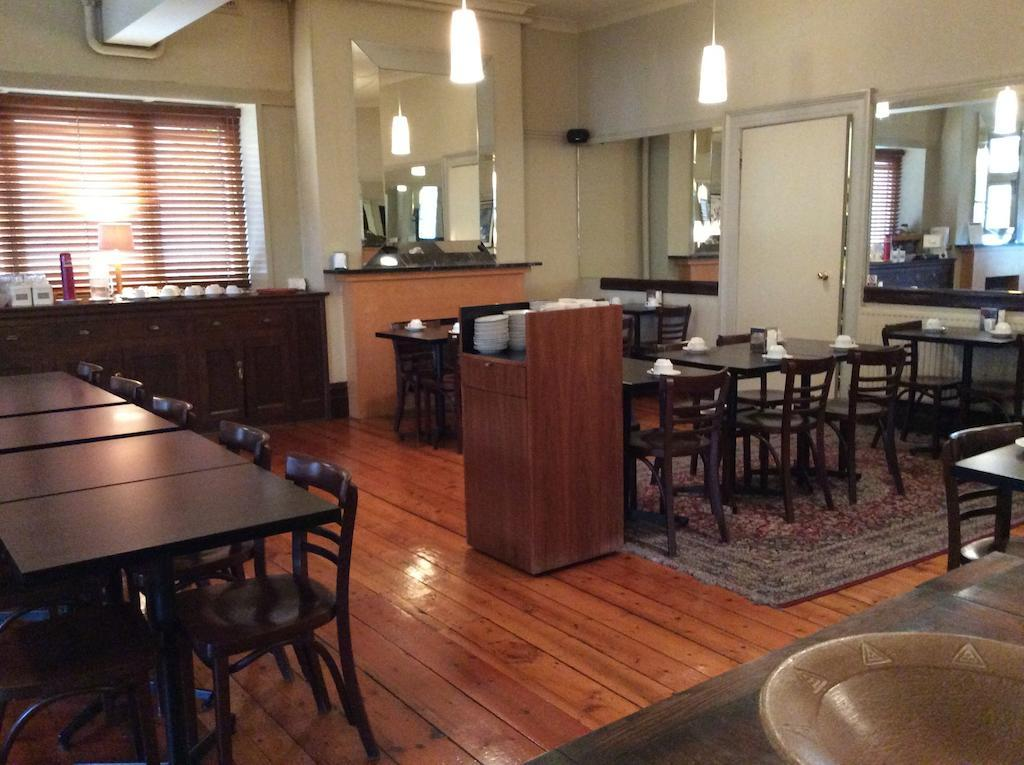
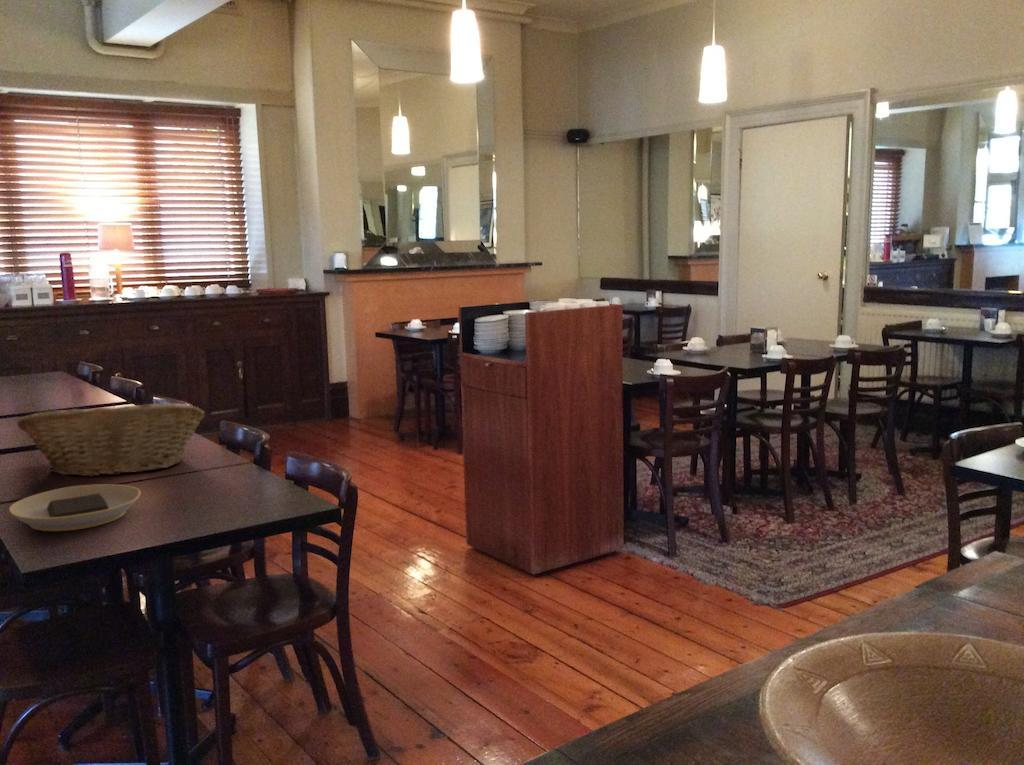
+ fruit basket (115, 431)
+ plate (77, 508)
